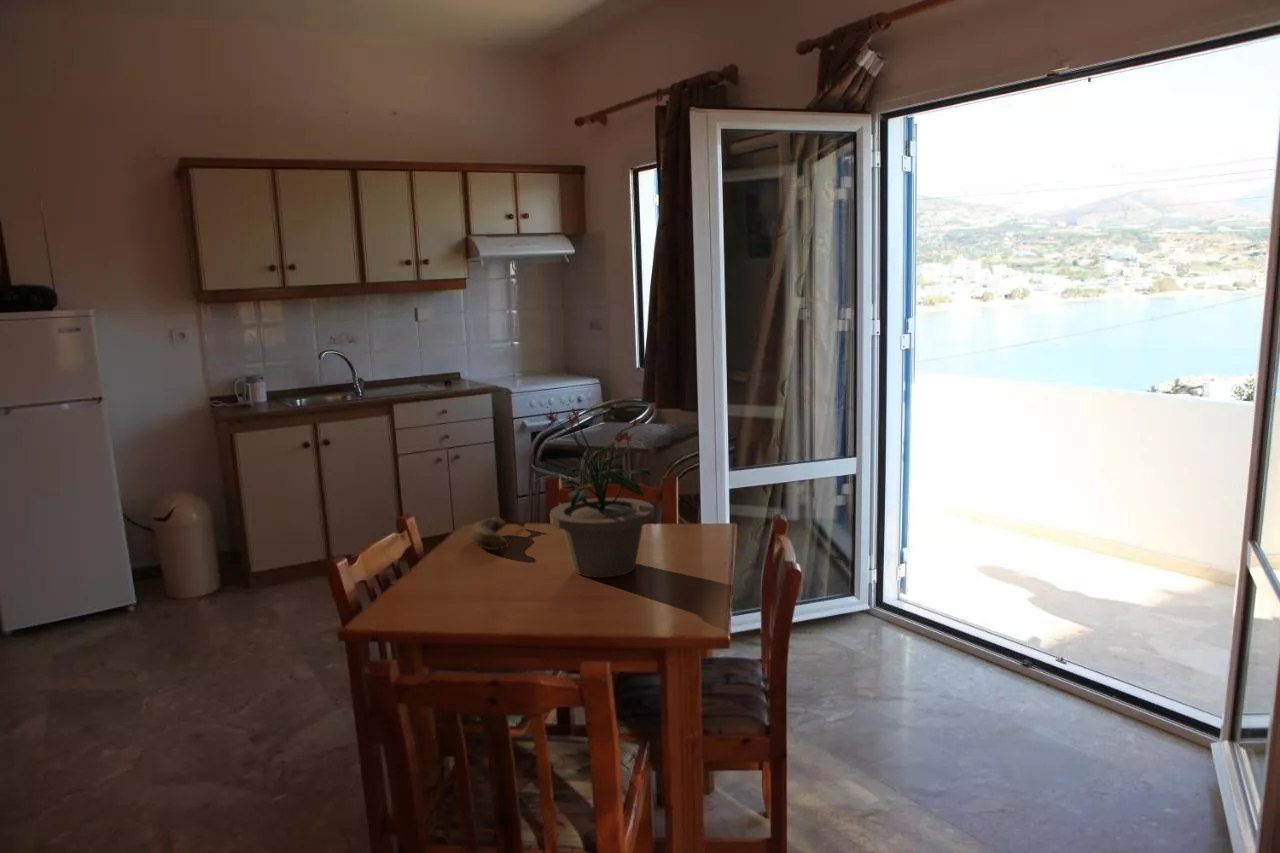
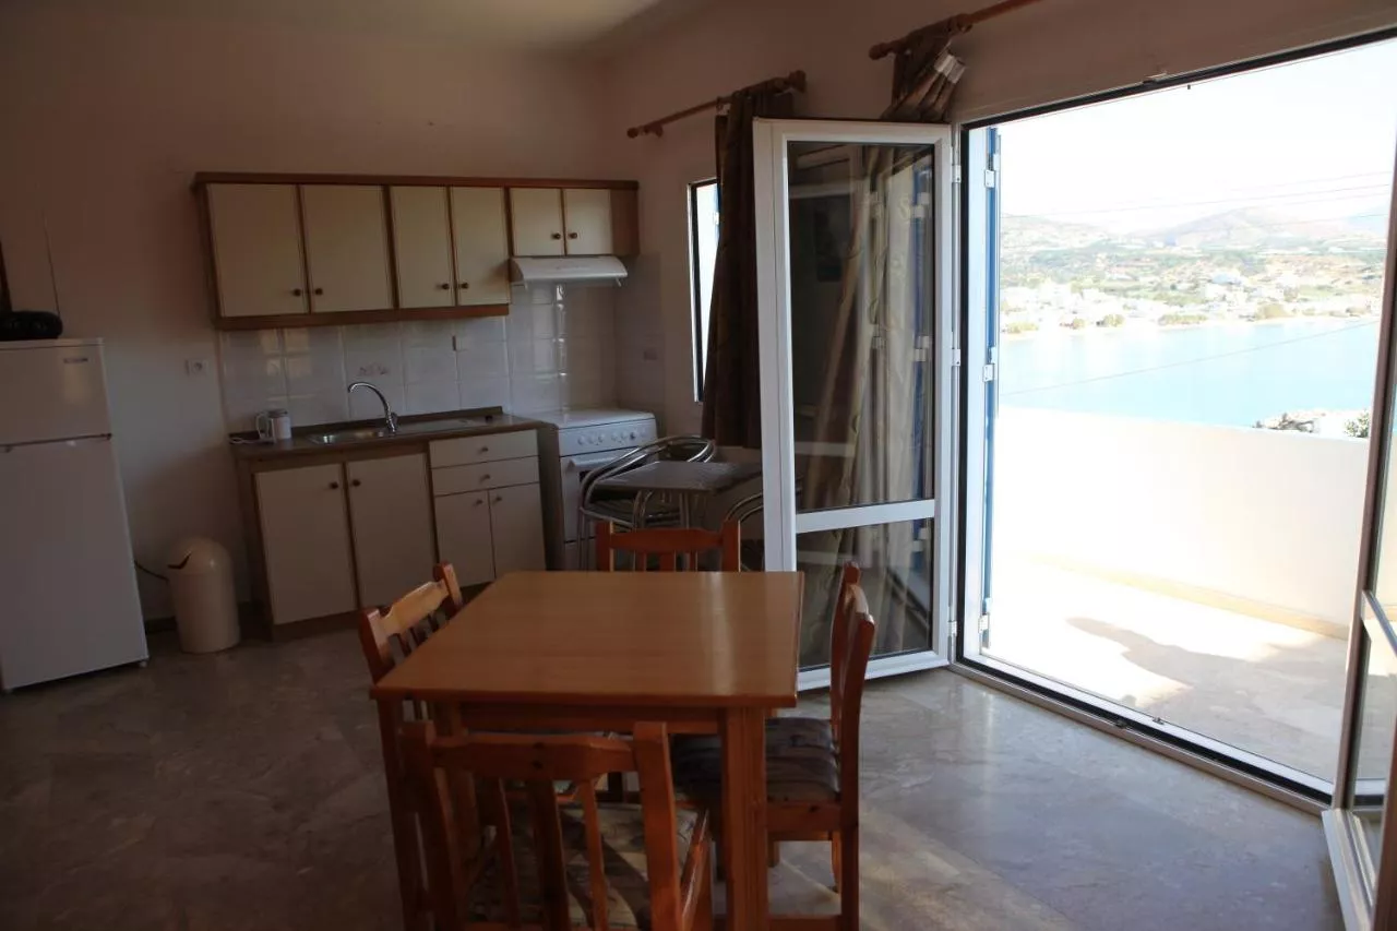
- potted plant (594, 487)
- banana (497, 531)
